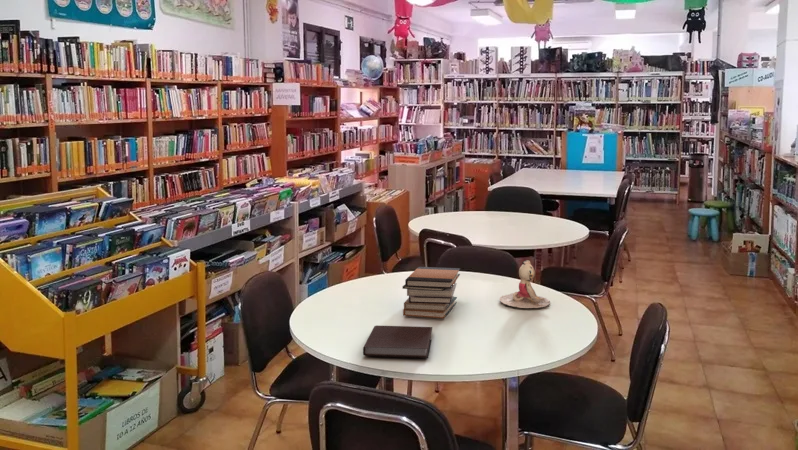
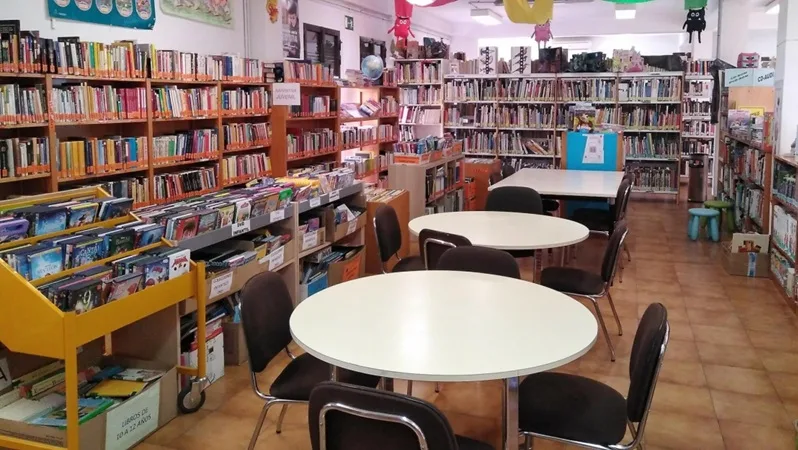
- book stack (432, 291)
- notebook (399, 340)
- stuffed animal (525, 281)
